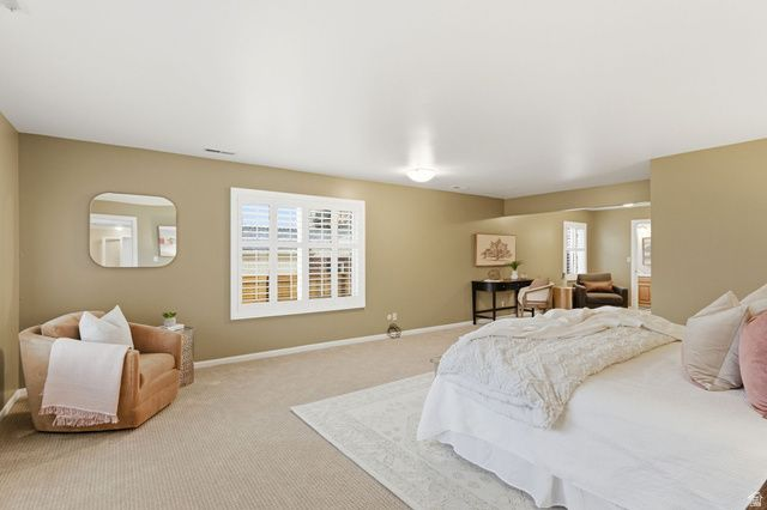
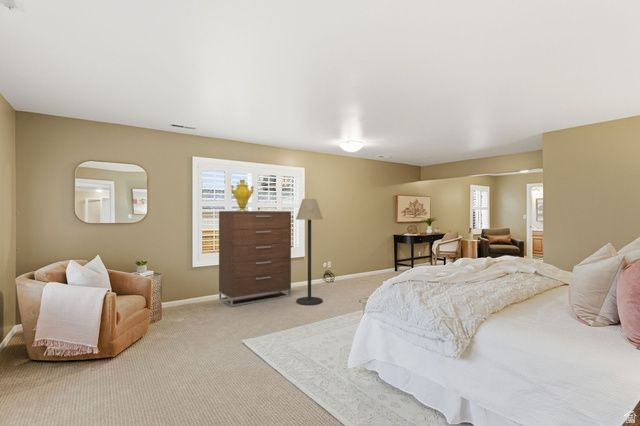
+ dresser (255, 254)
+ decorative urn (242, 195)
+ floor lamp (309, 250)
